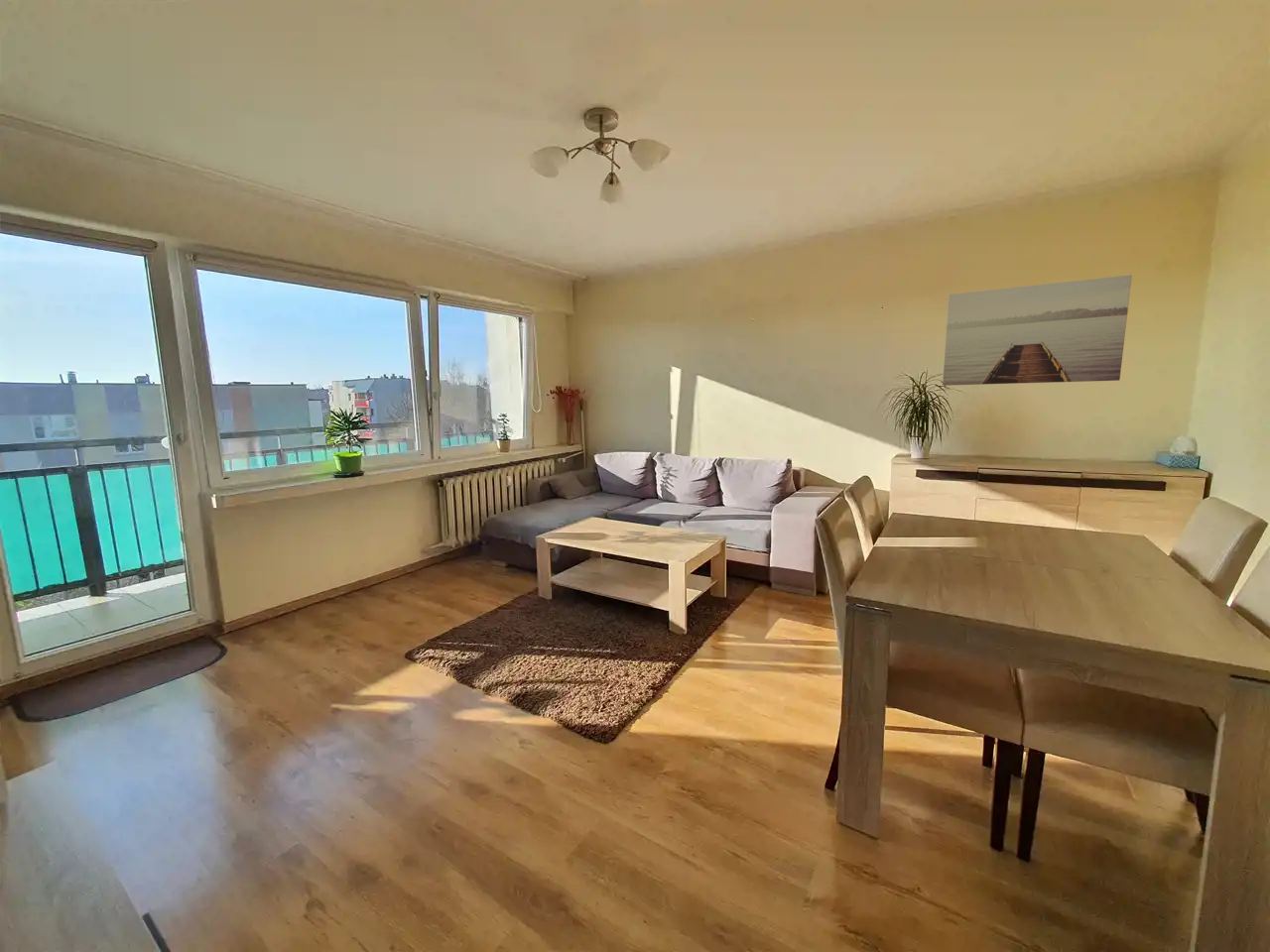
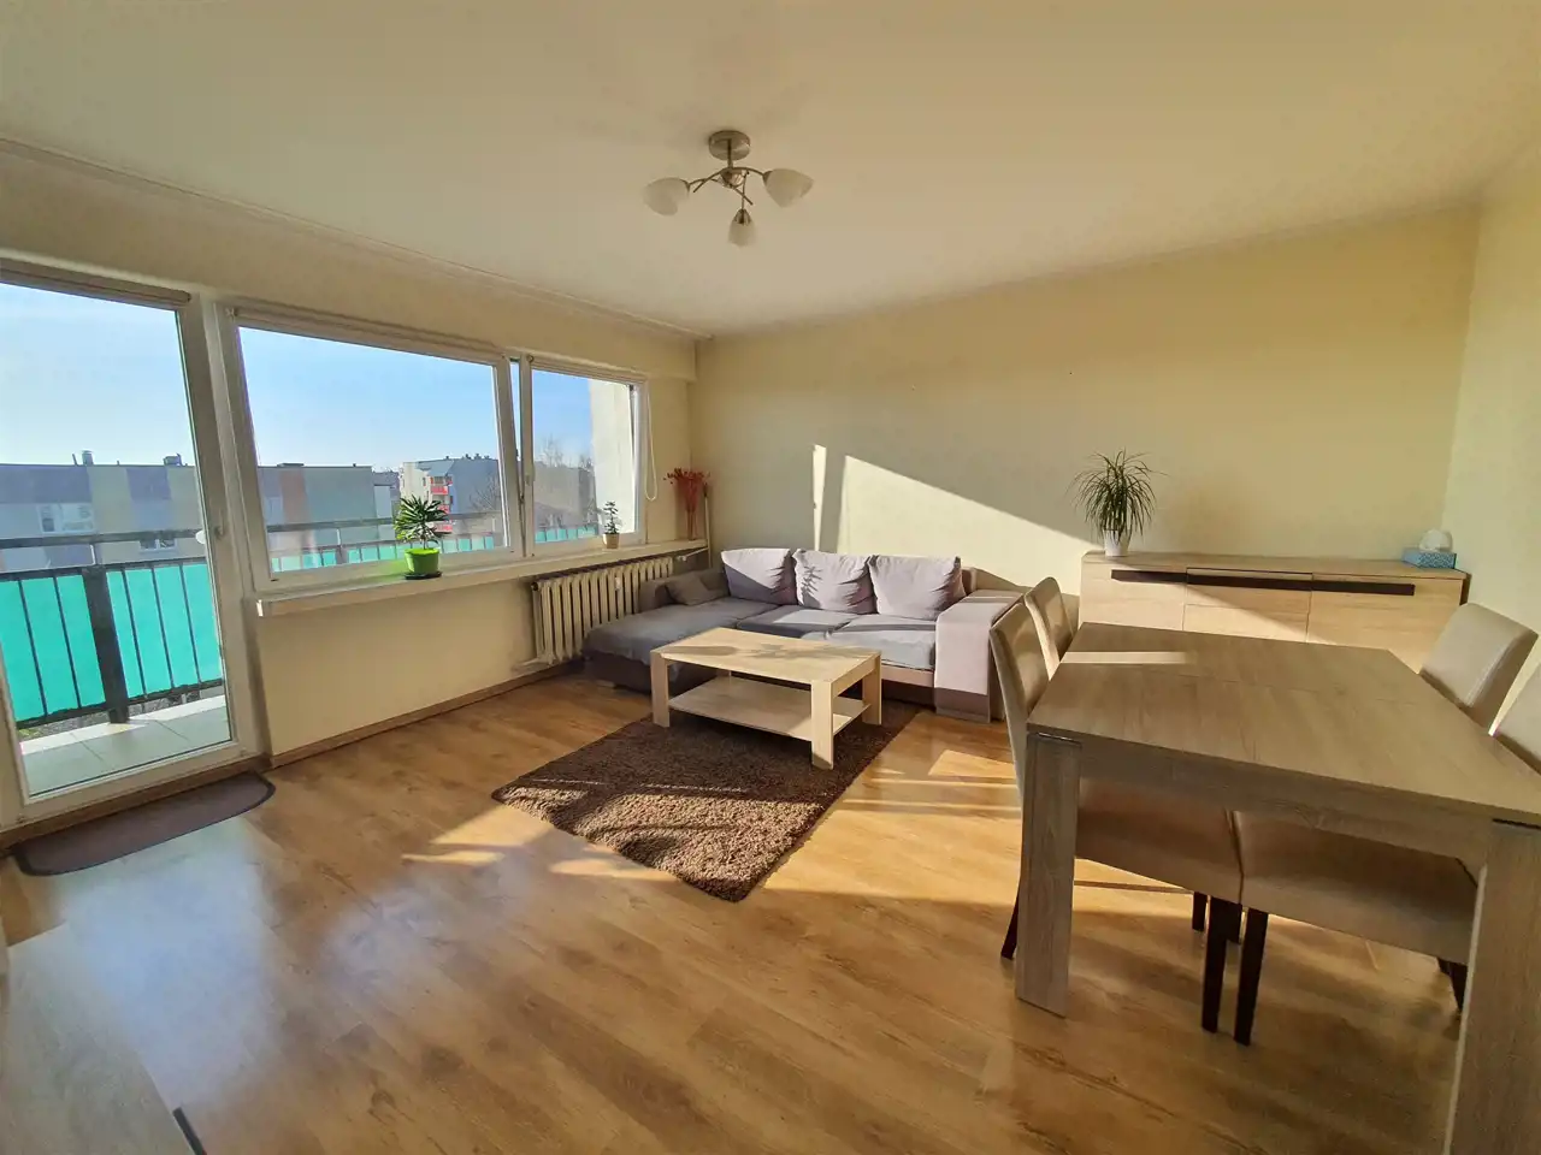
- wall art (1028, 334)
